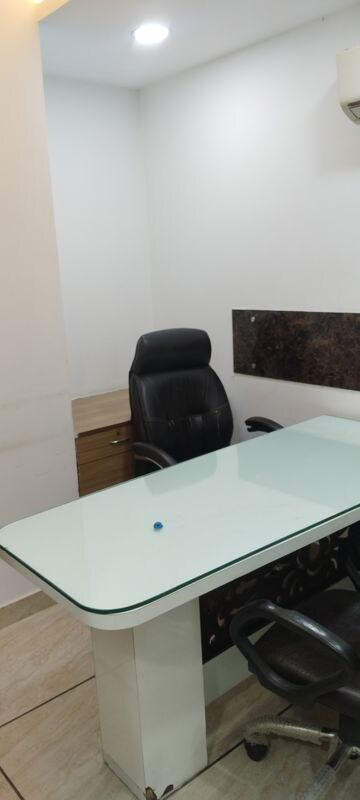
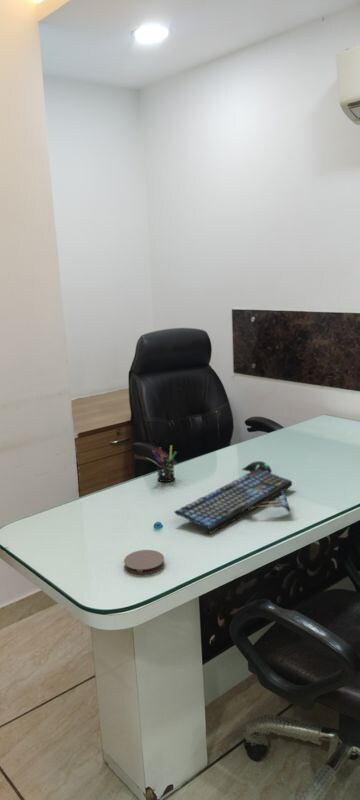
+ pen holder (166, 462)
+ coaster (144, 561)
+ keyboard (248, 493)
